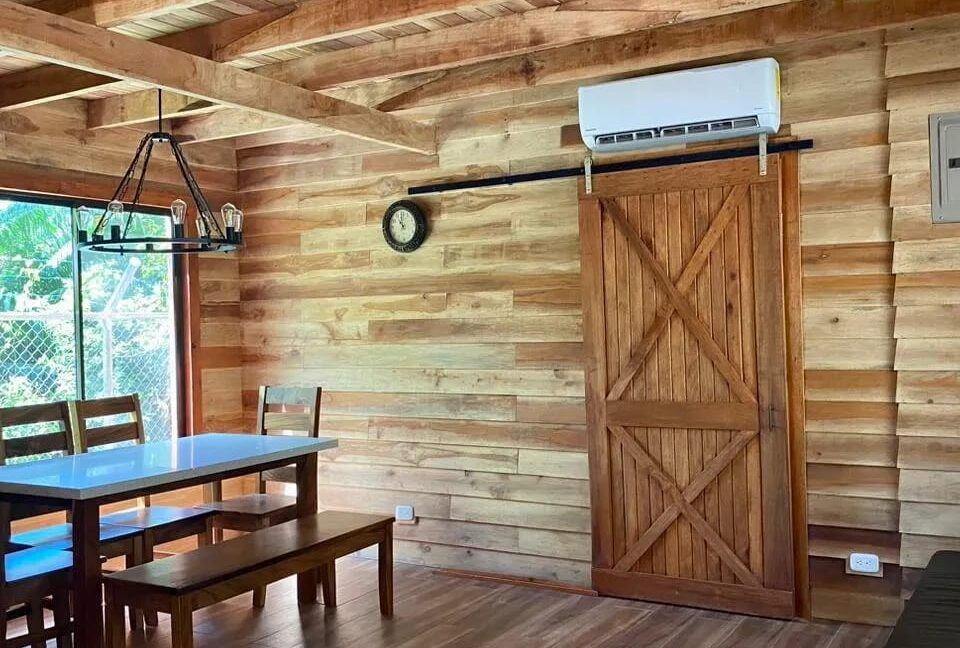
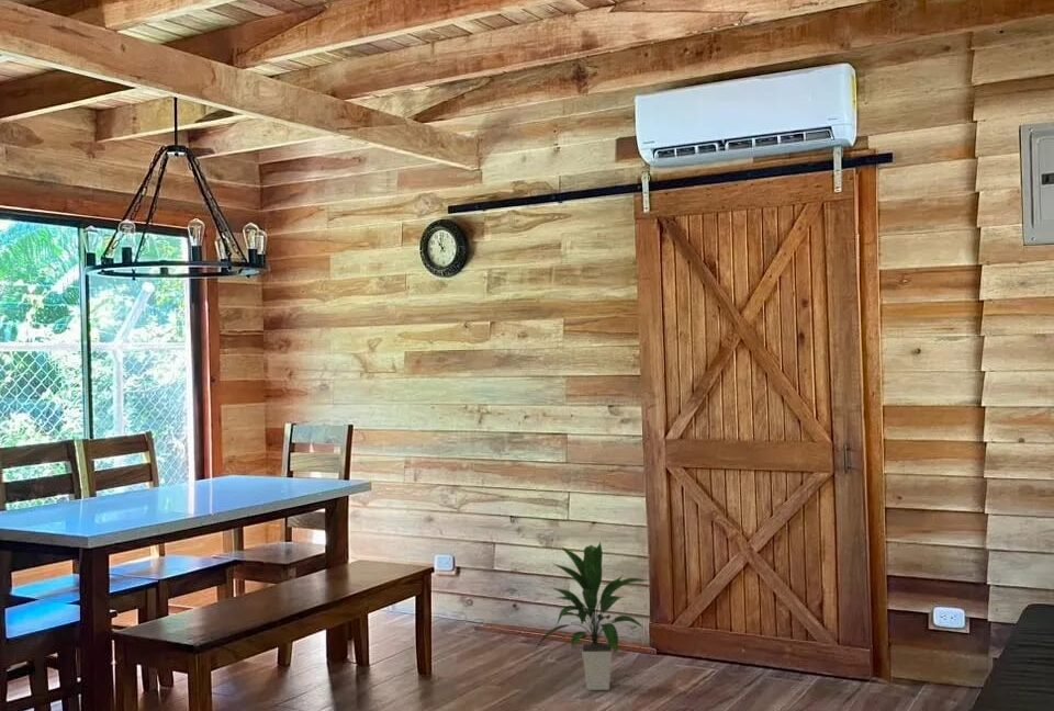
+ indoor plant (591, 611)
